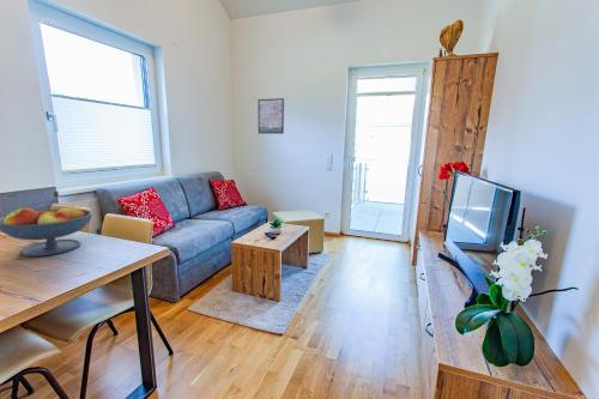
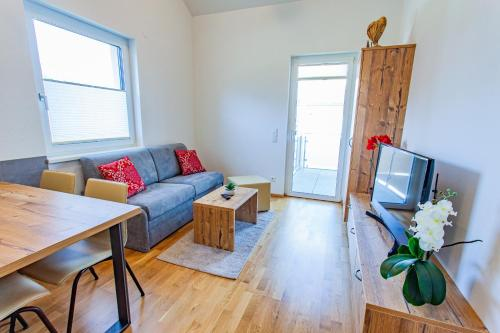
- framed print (271, 116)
- fruit bowl (49, 226)
